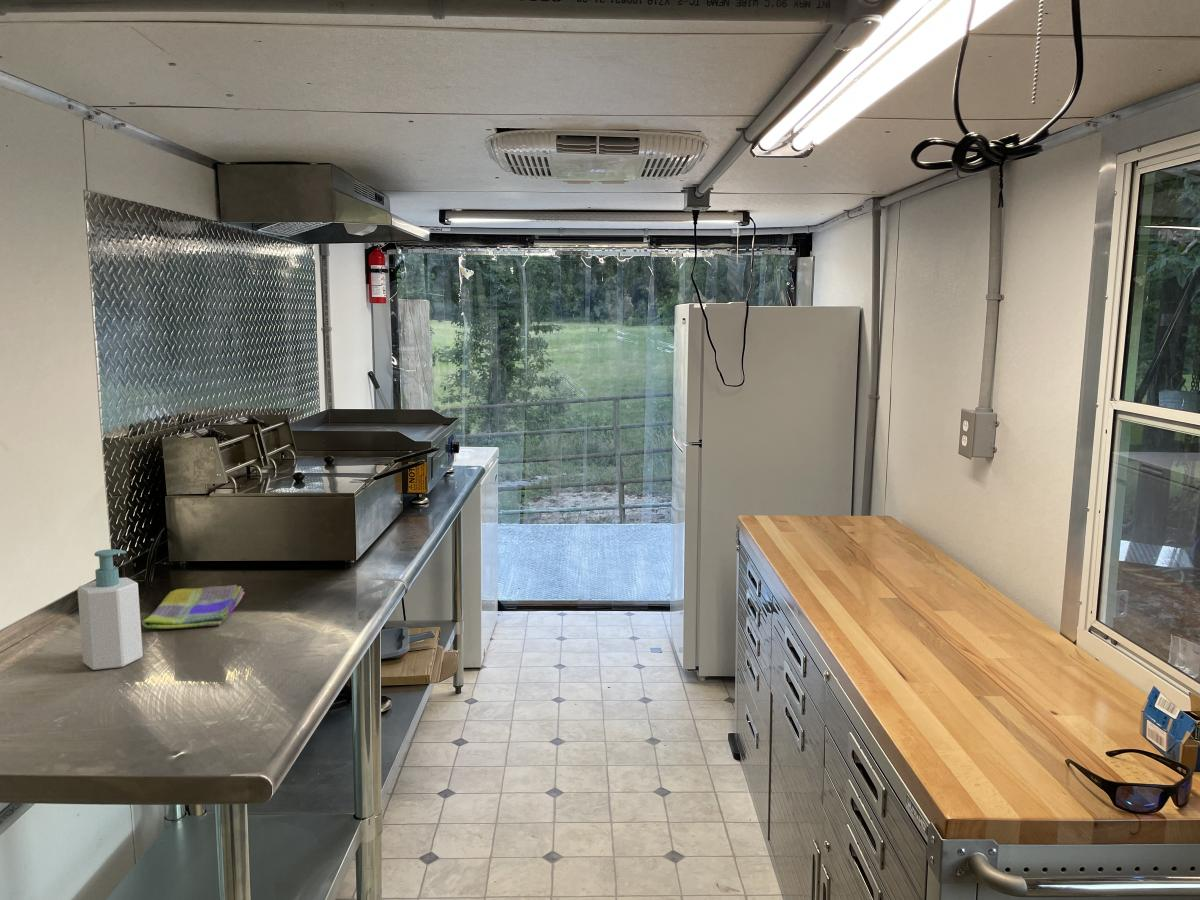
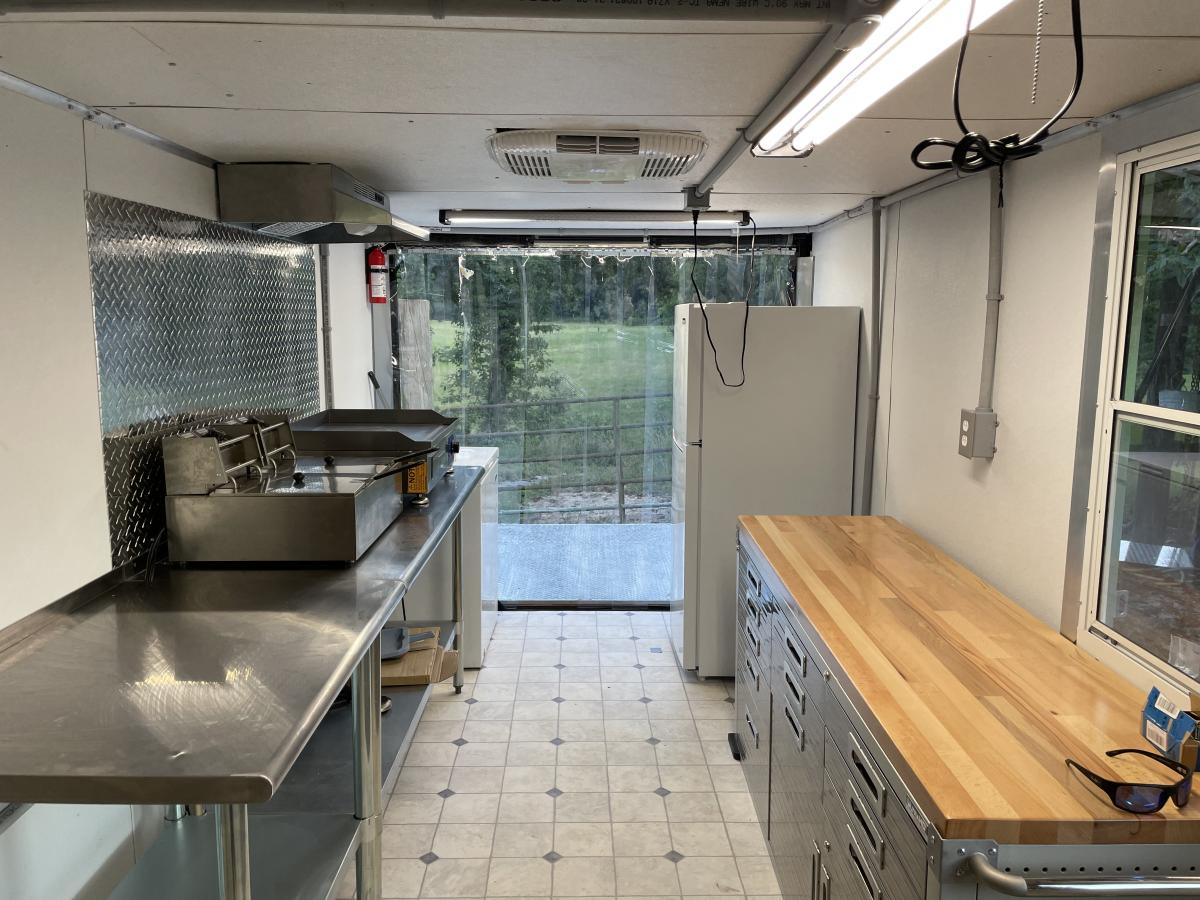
- soap bottle (109, 606)
- dish towel (195, 605)
